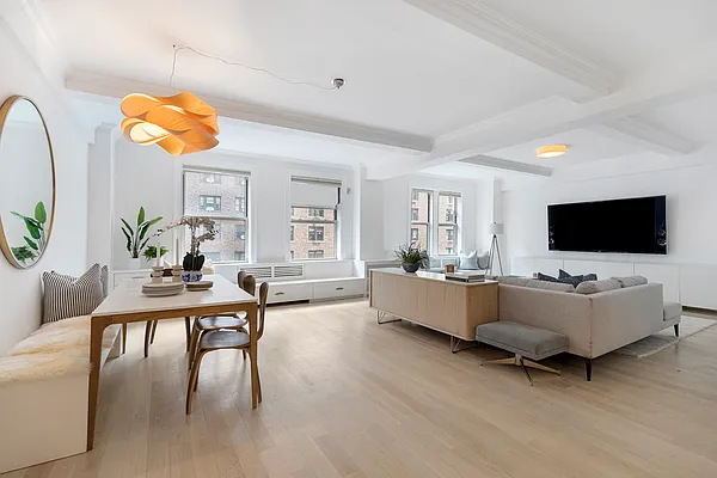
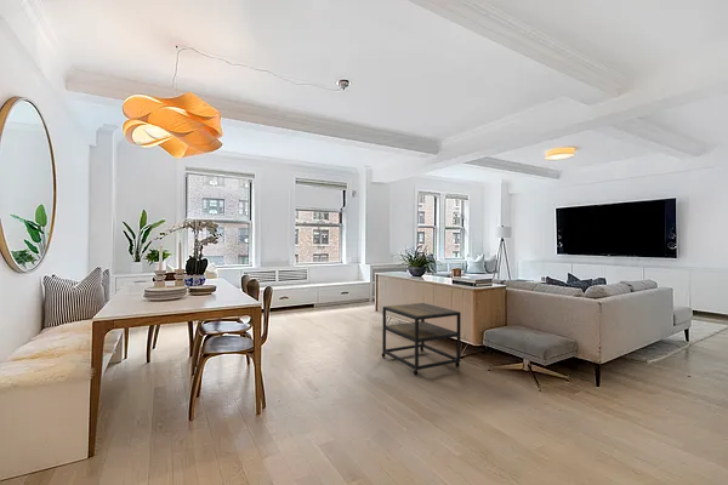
+ side table (419, 335)
